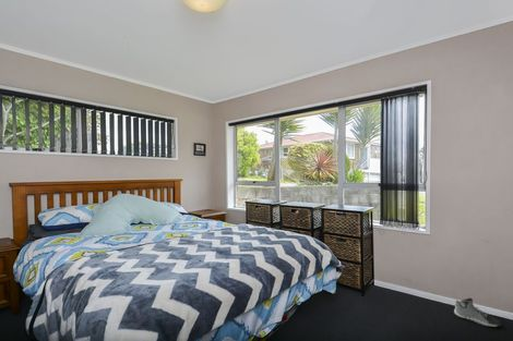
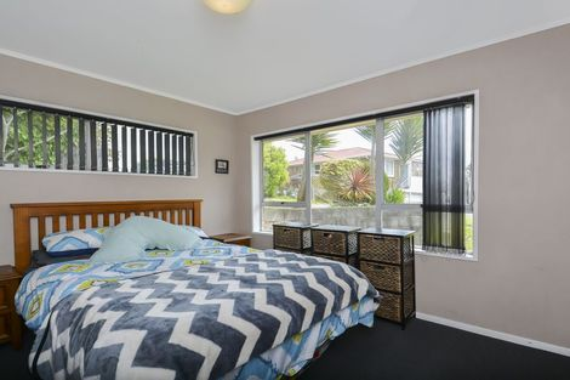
- sneaker (476, 309)
